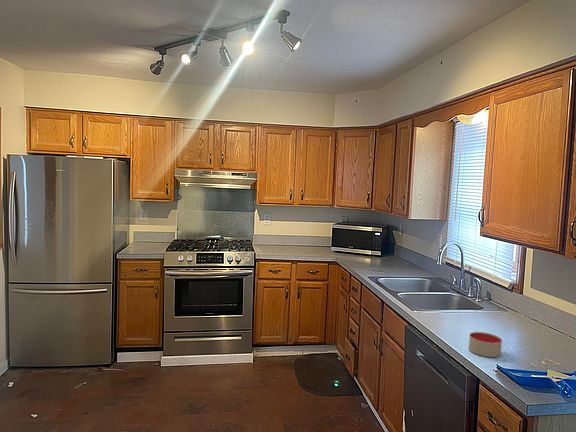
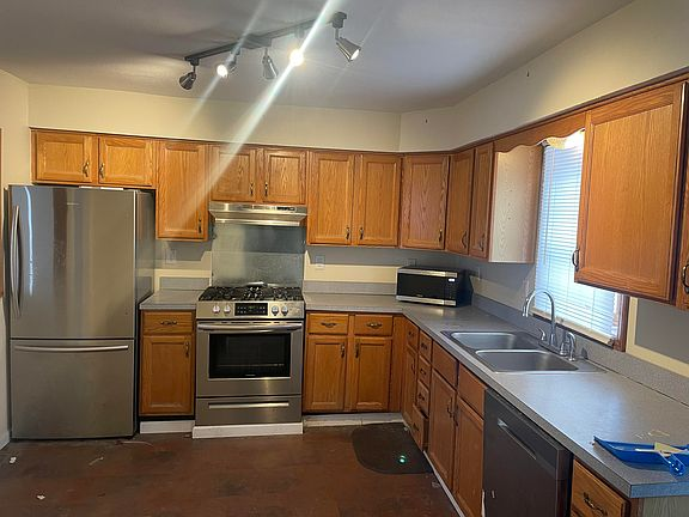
- candle (485, 343)
